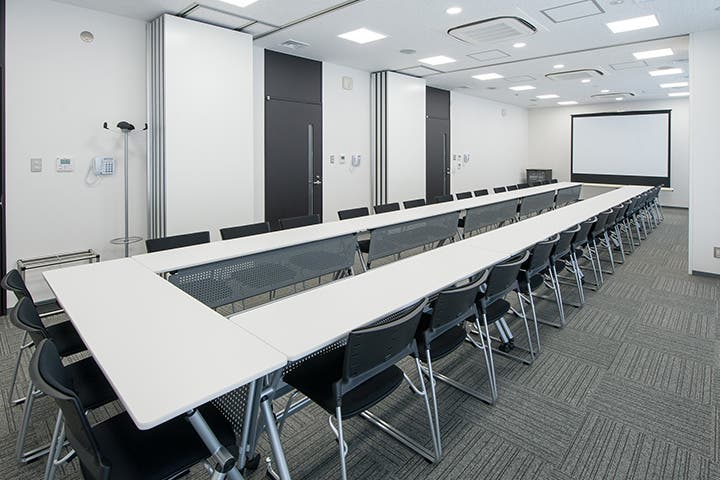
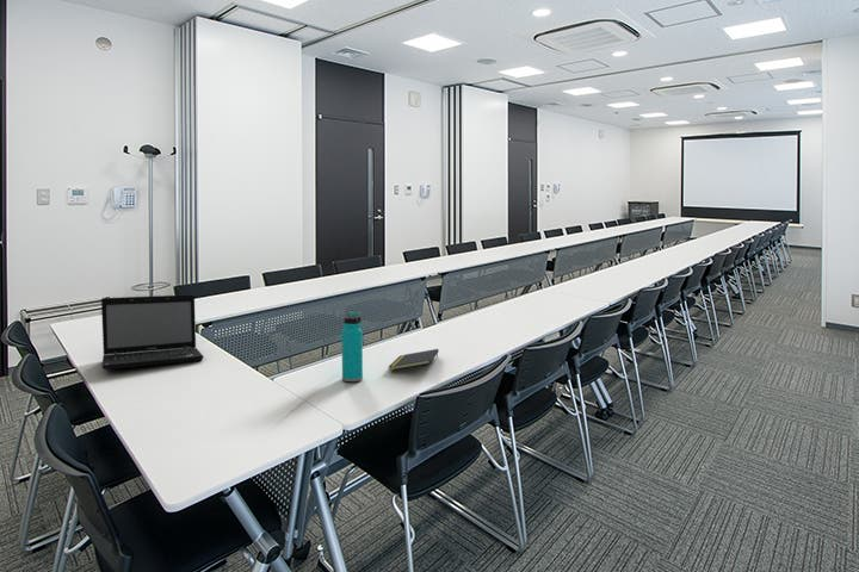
+ notepad (414, 359)
+ laptop (152, 329)
+ water bottle (352, 346)
